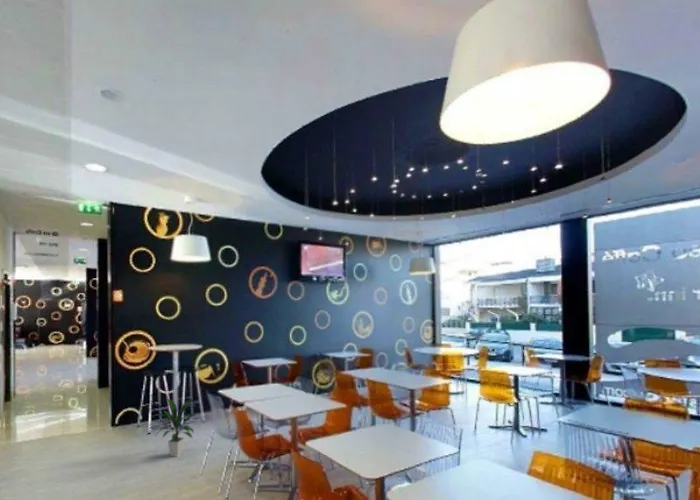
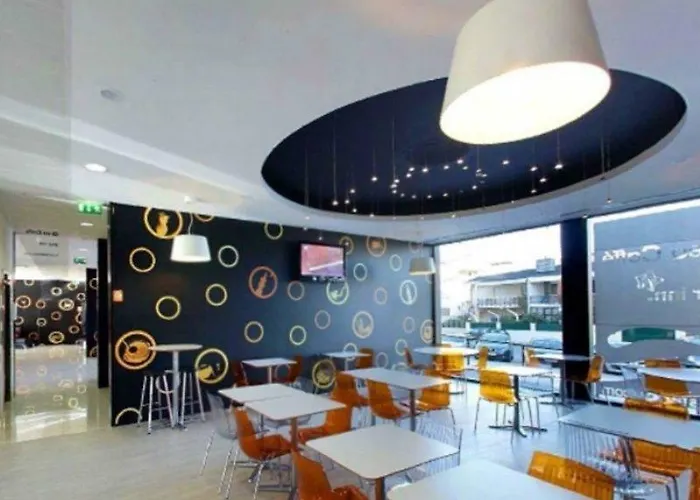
- indoor plant (178, 425)
